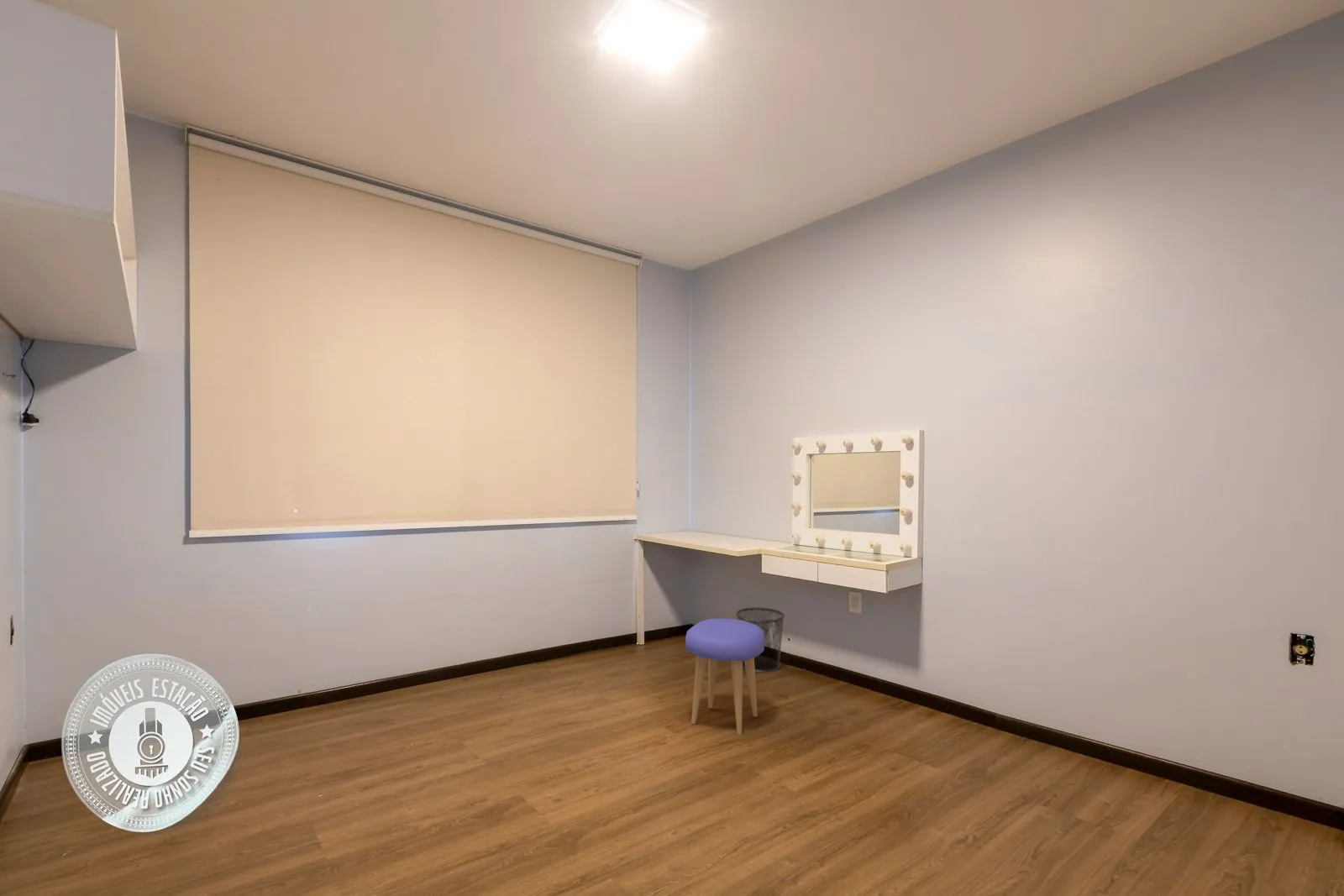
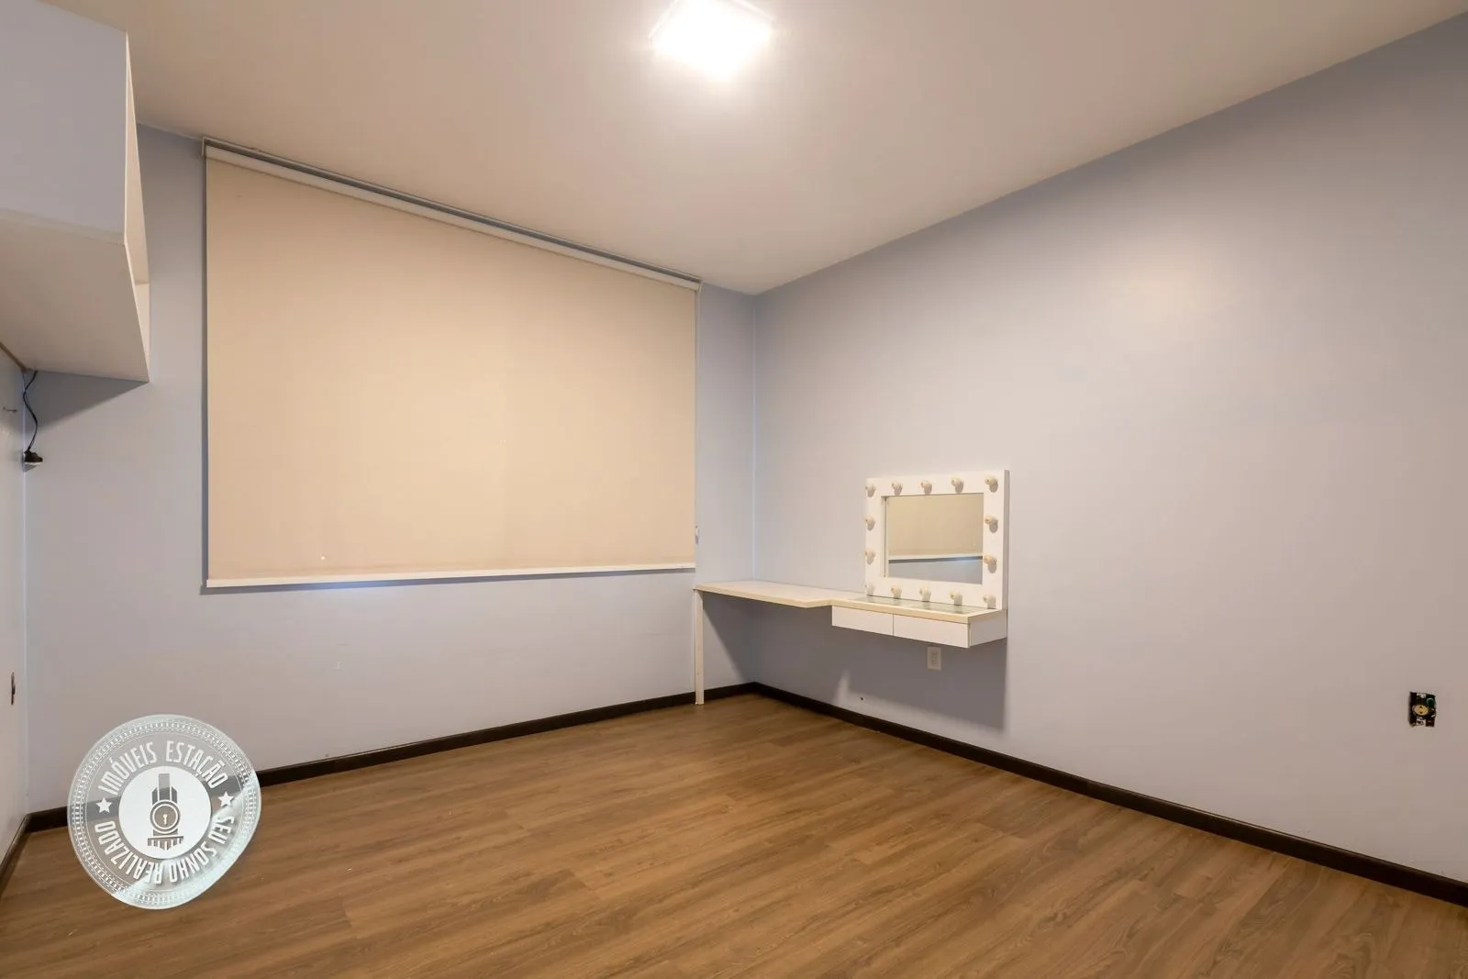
- waste bin (764, 639)
- stool (732, 673)
